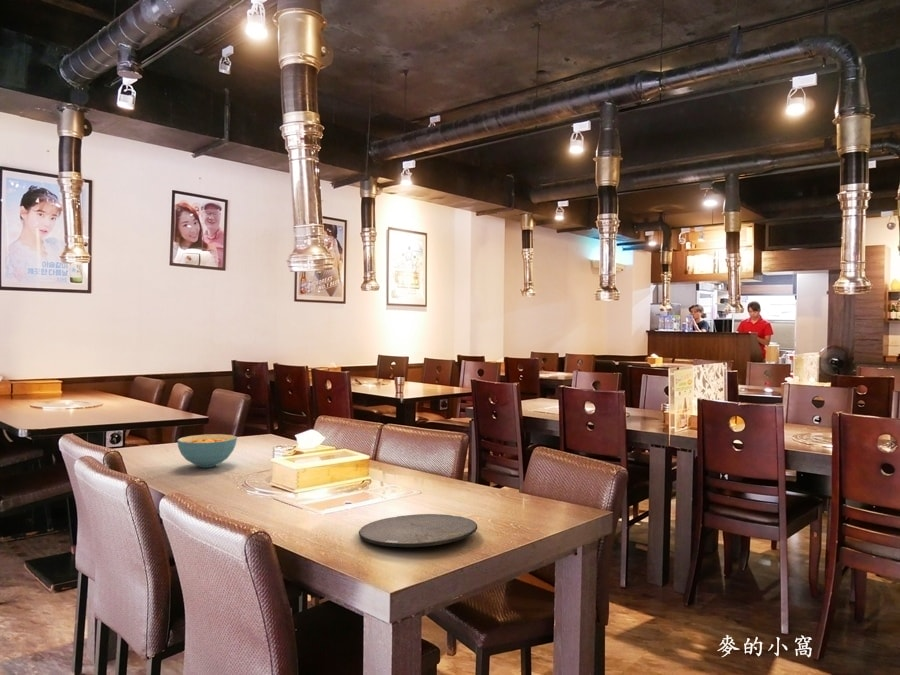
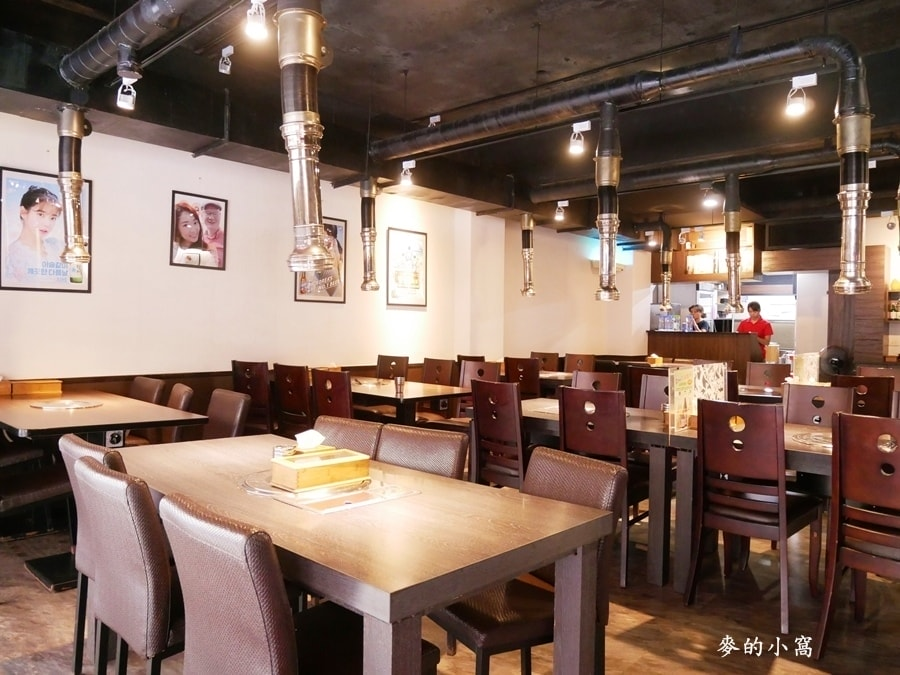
- cereal bowl (207, 452)
- plate (418, 528)
